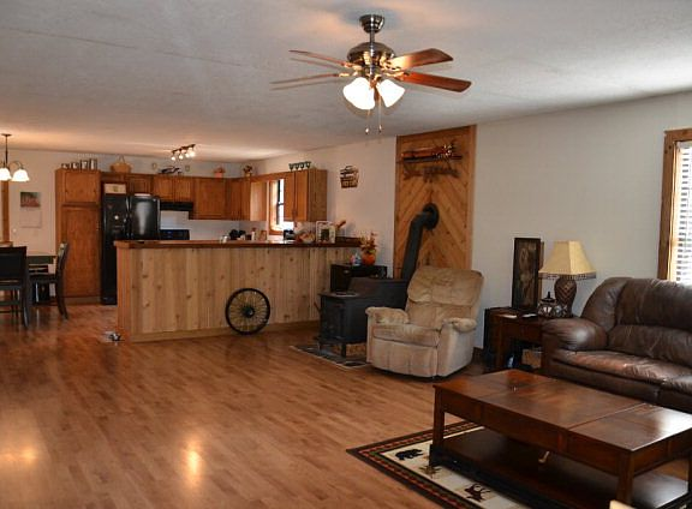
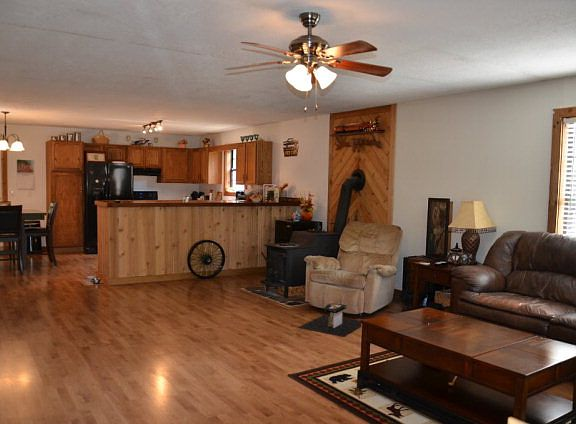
+ architectural model (333, 312)
